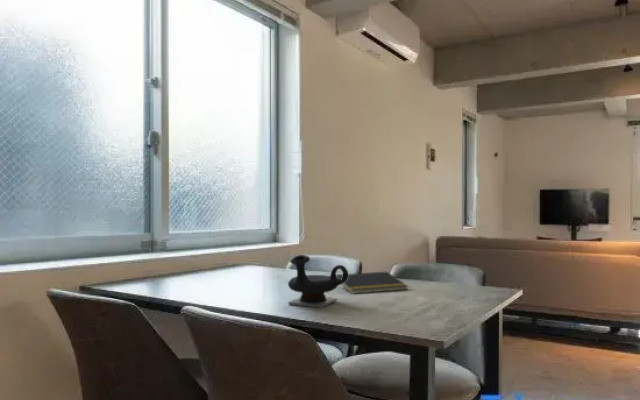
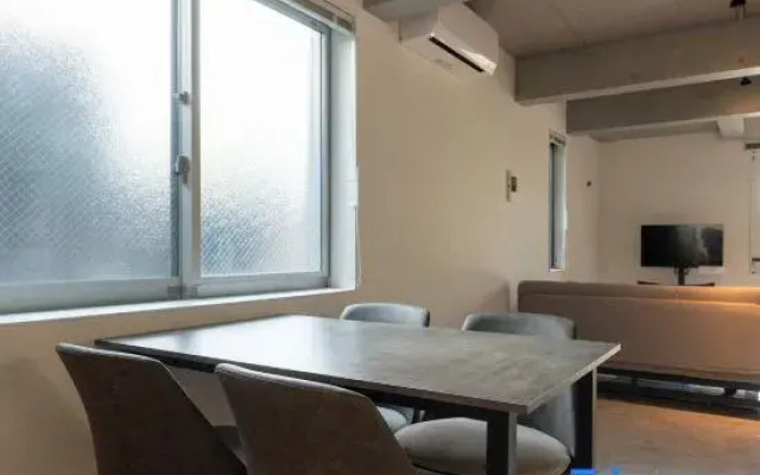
- notepad (370, 281)
- teapot (316, 278)
